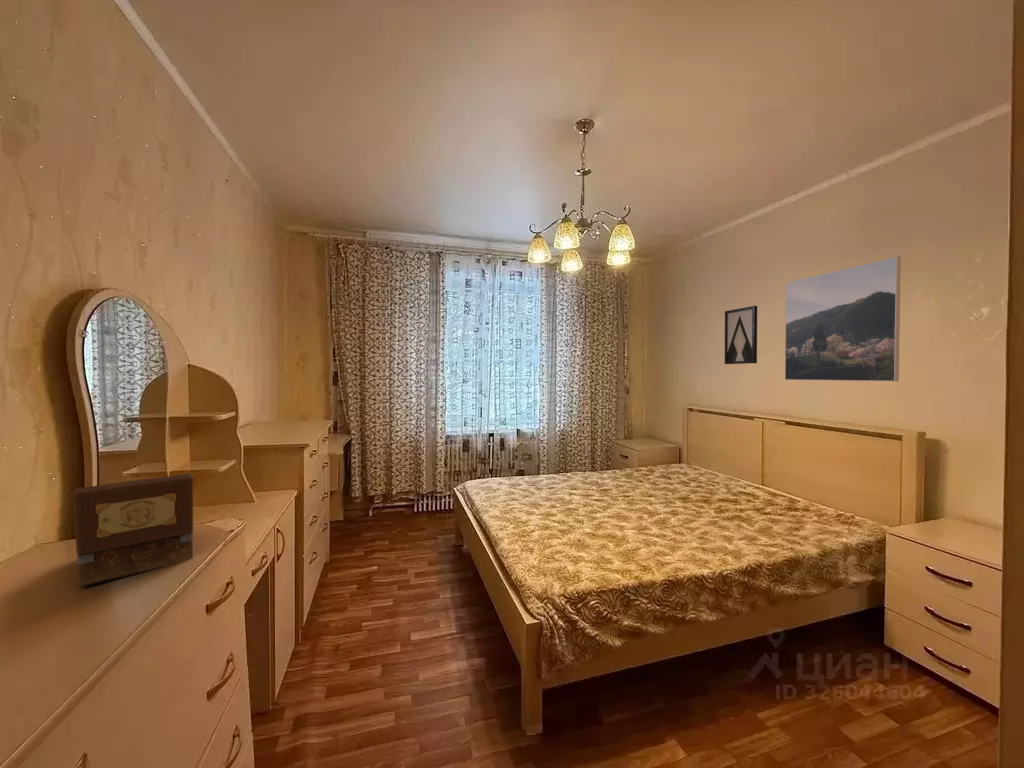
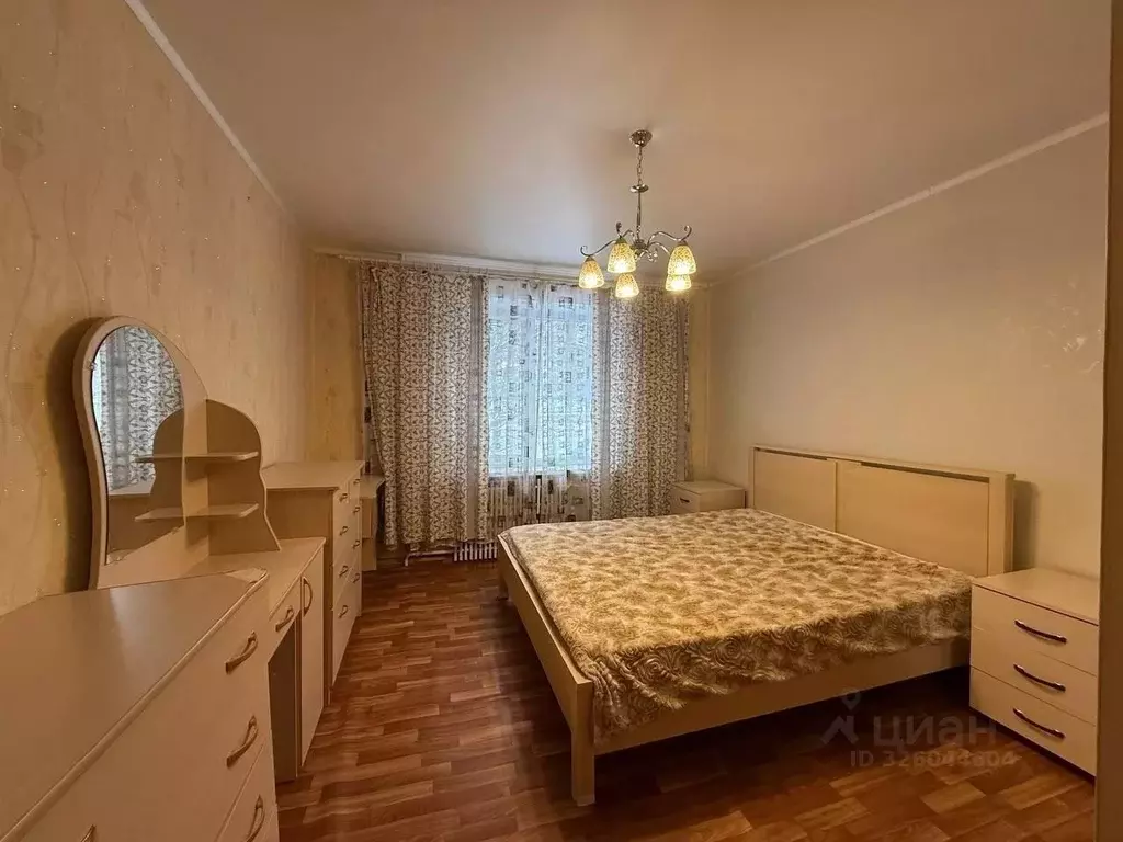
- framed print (835, 326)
- wall art (740, 336)
- decorative box (138, 514)
